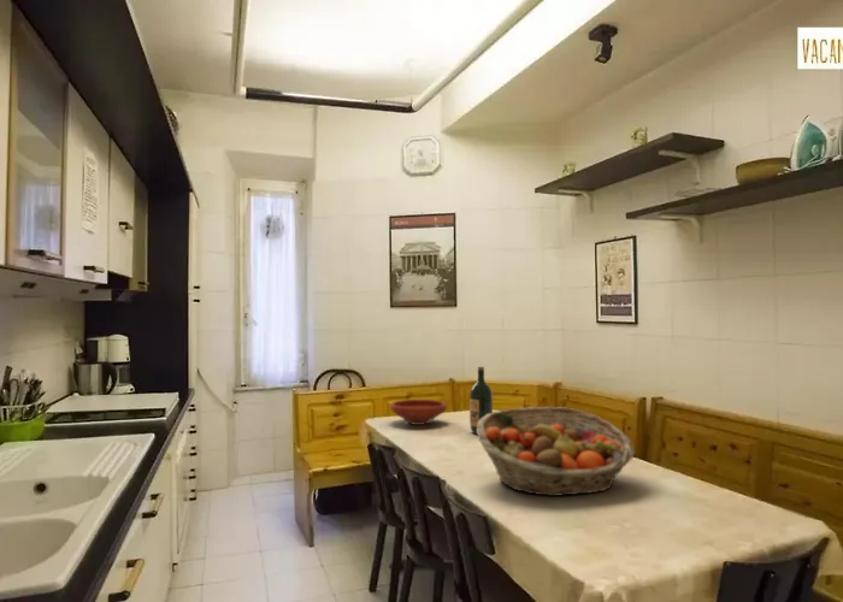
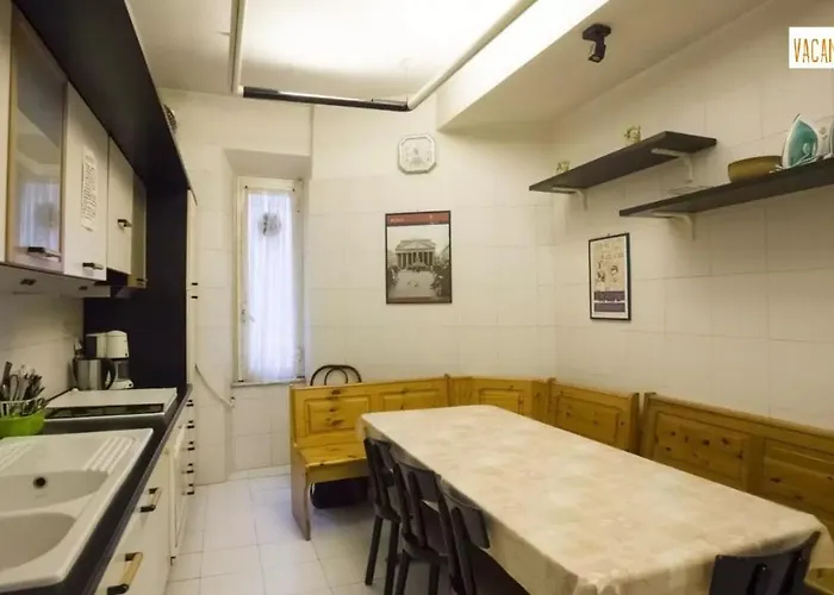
- wine bottle (481, 399)
- bowl (418, 413)
- fruit basket (553, 448)
